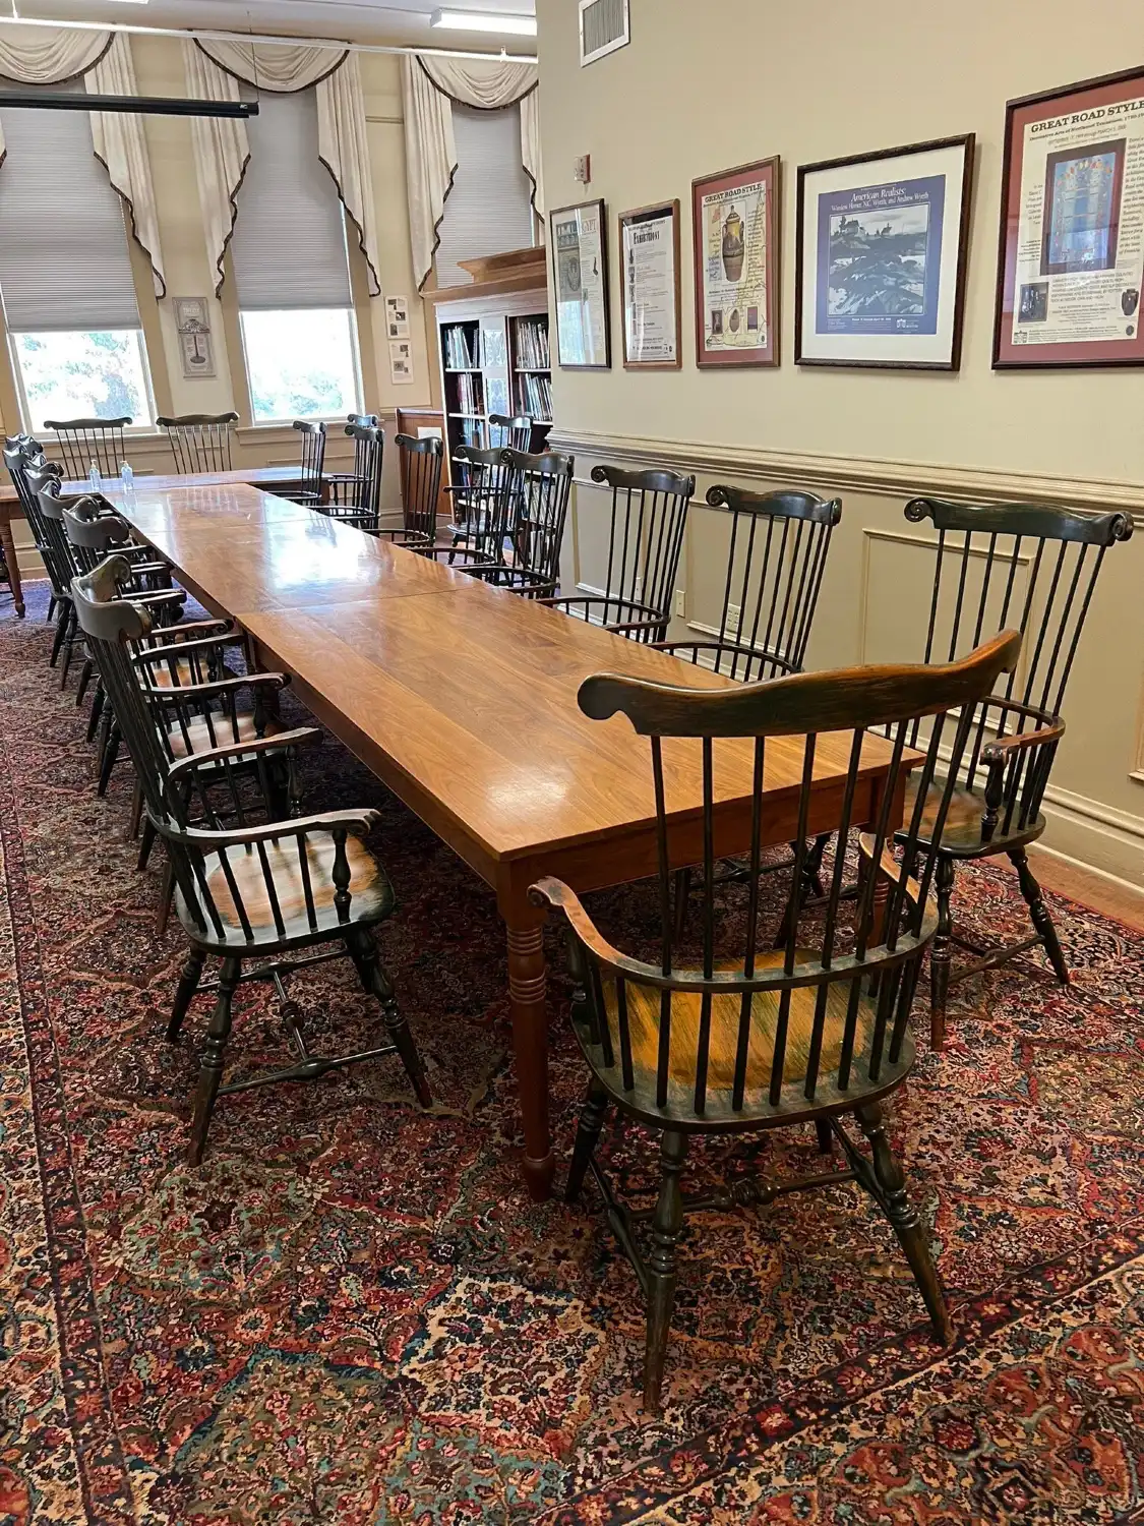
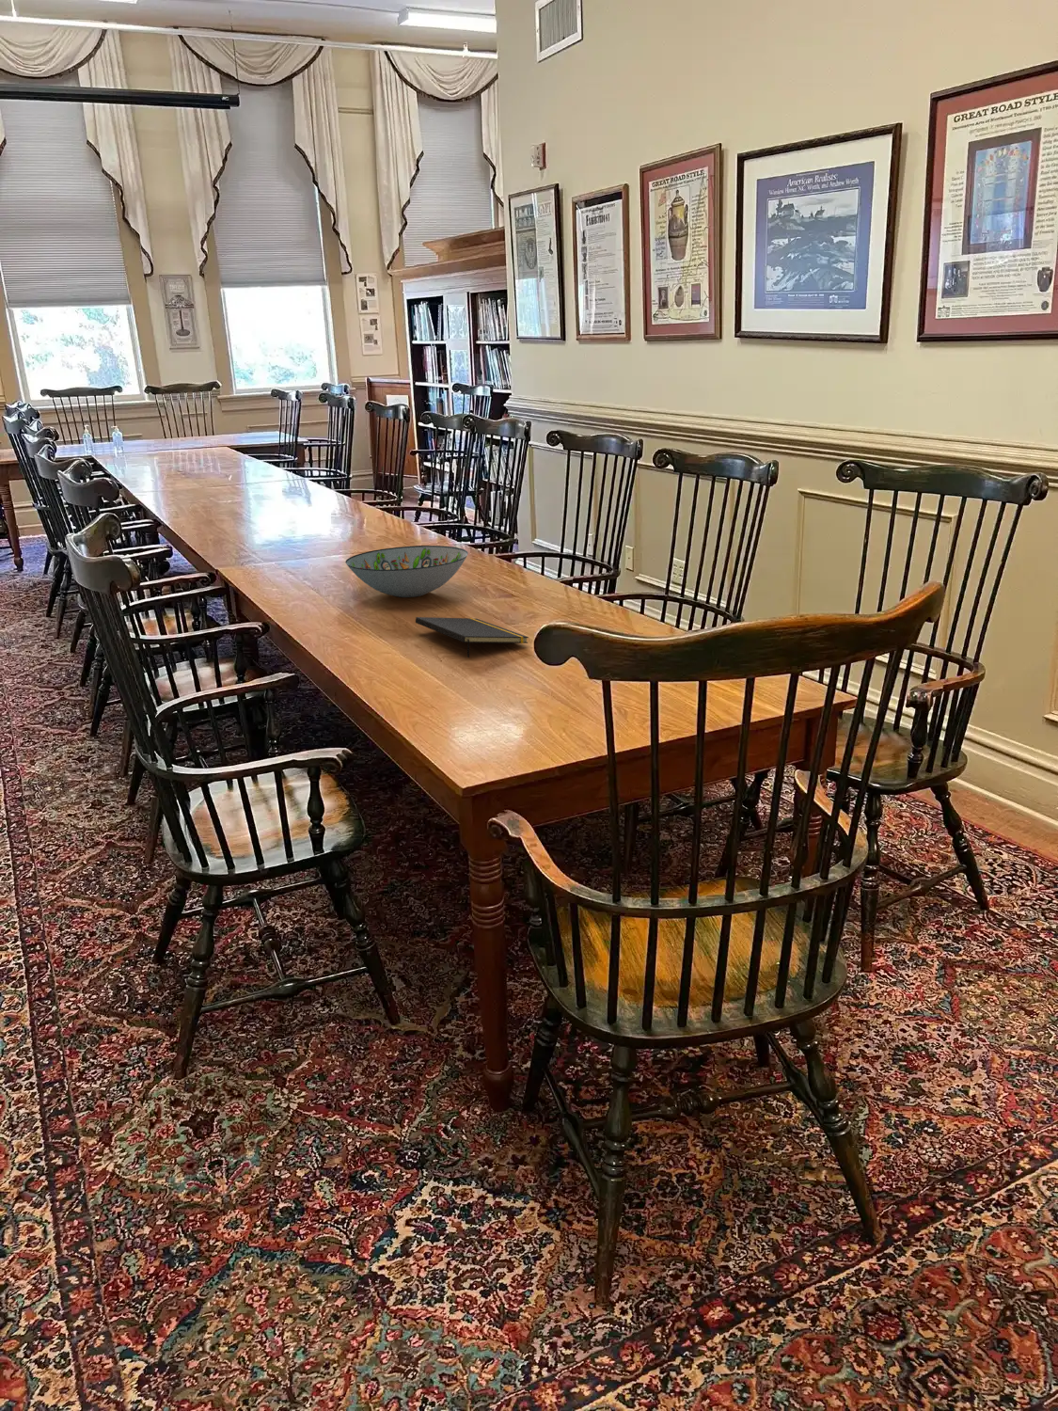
+ notepad (470, 629)
+ decorative bowl (408, 574)
